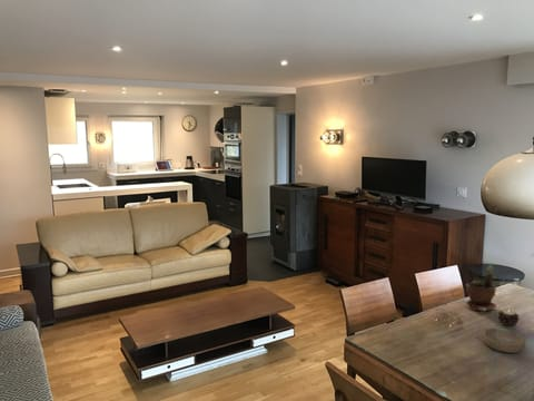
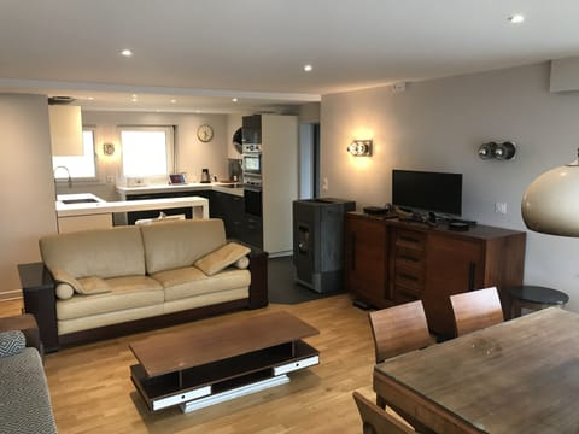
- candle (508, 317)
- potted plant (481, 287)
- bowl (503, 340)
